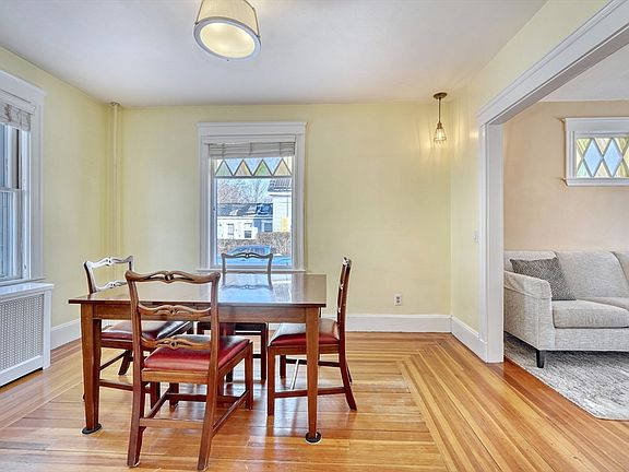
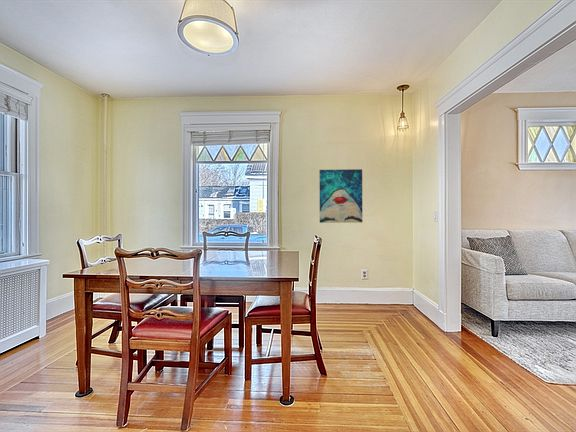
+ wall art (340, 196)
